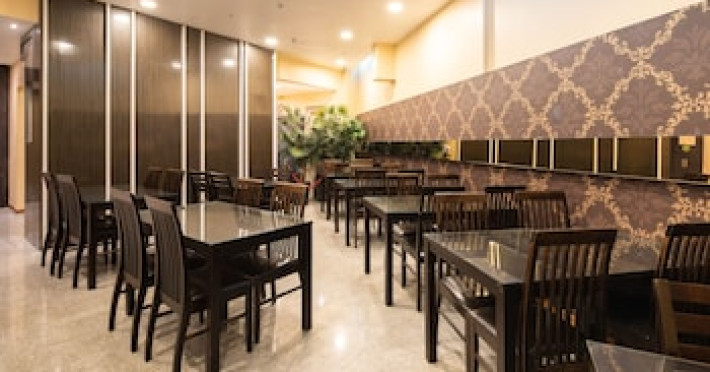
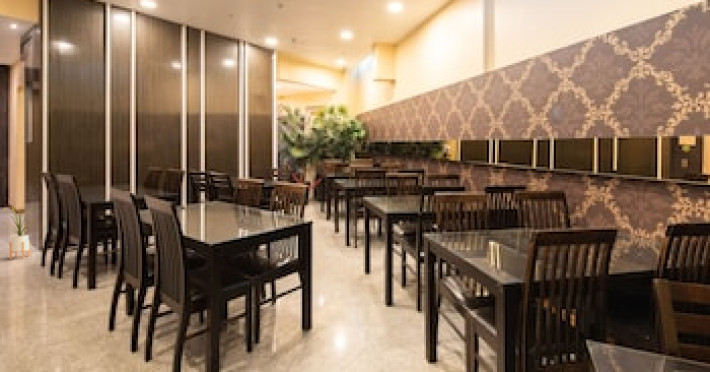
+ house plant (19, 228)
